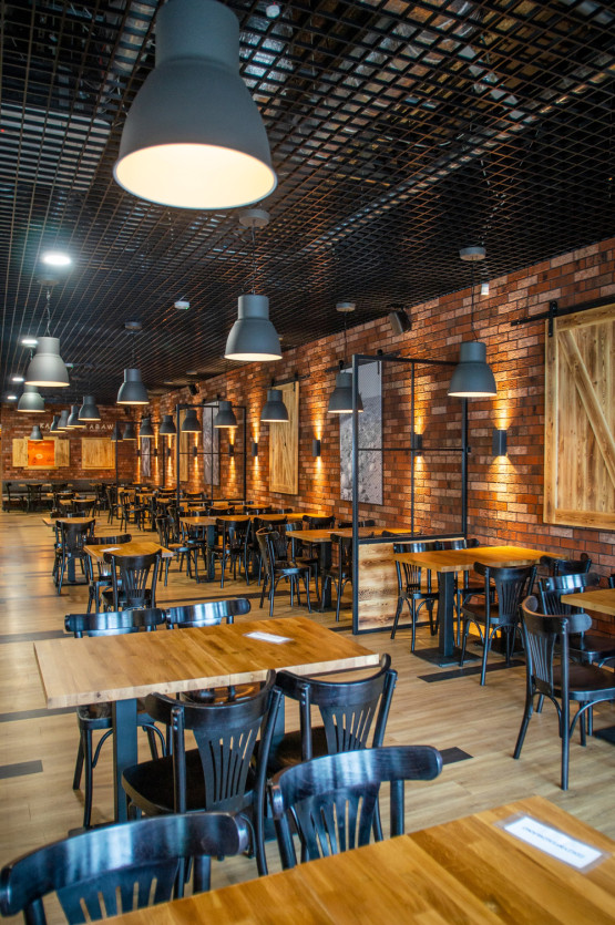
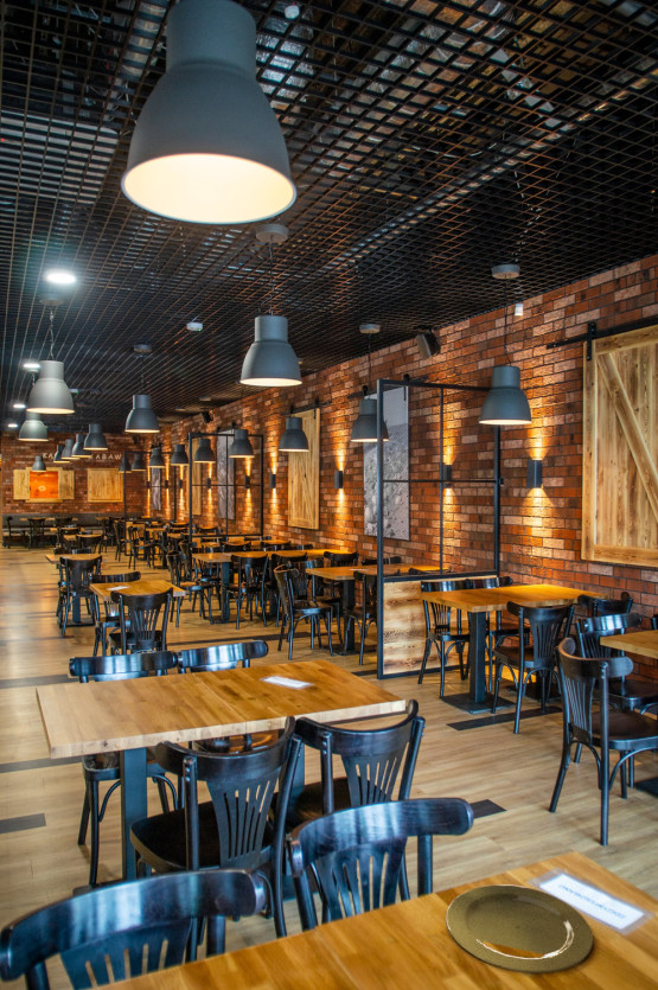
+ plate (517, 925)
